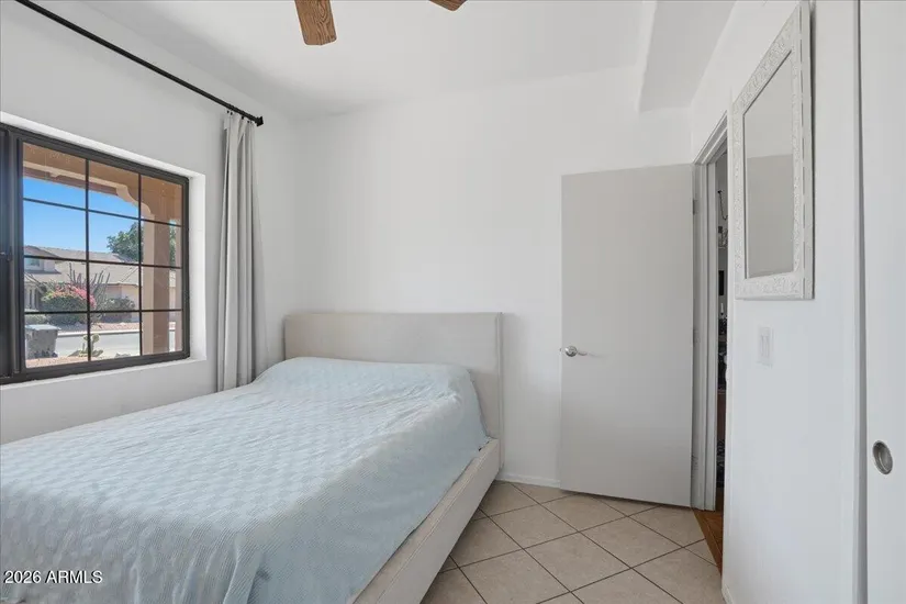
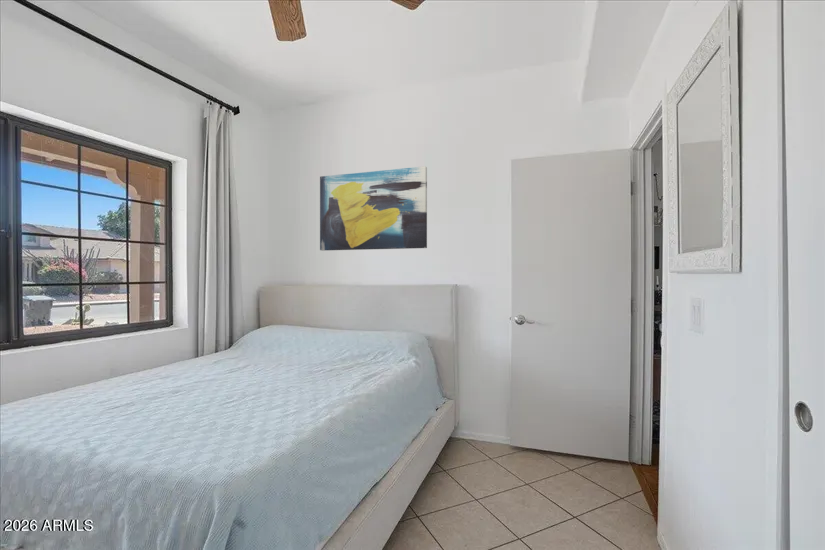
+ wall art (371, 210)
